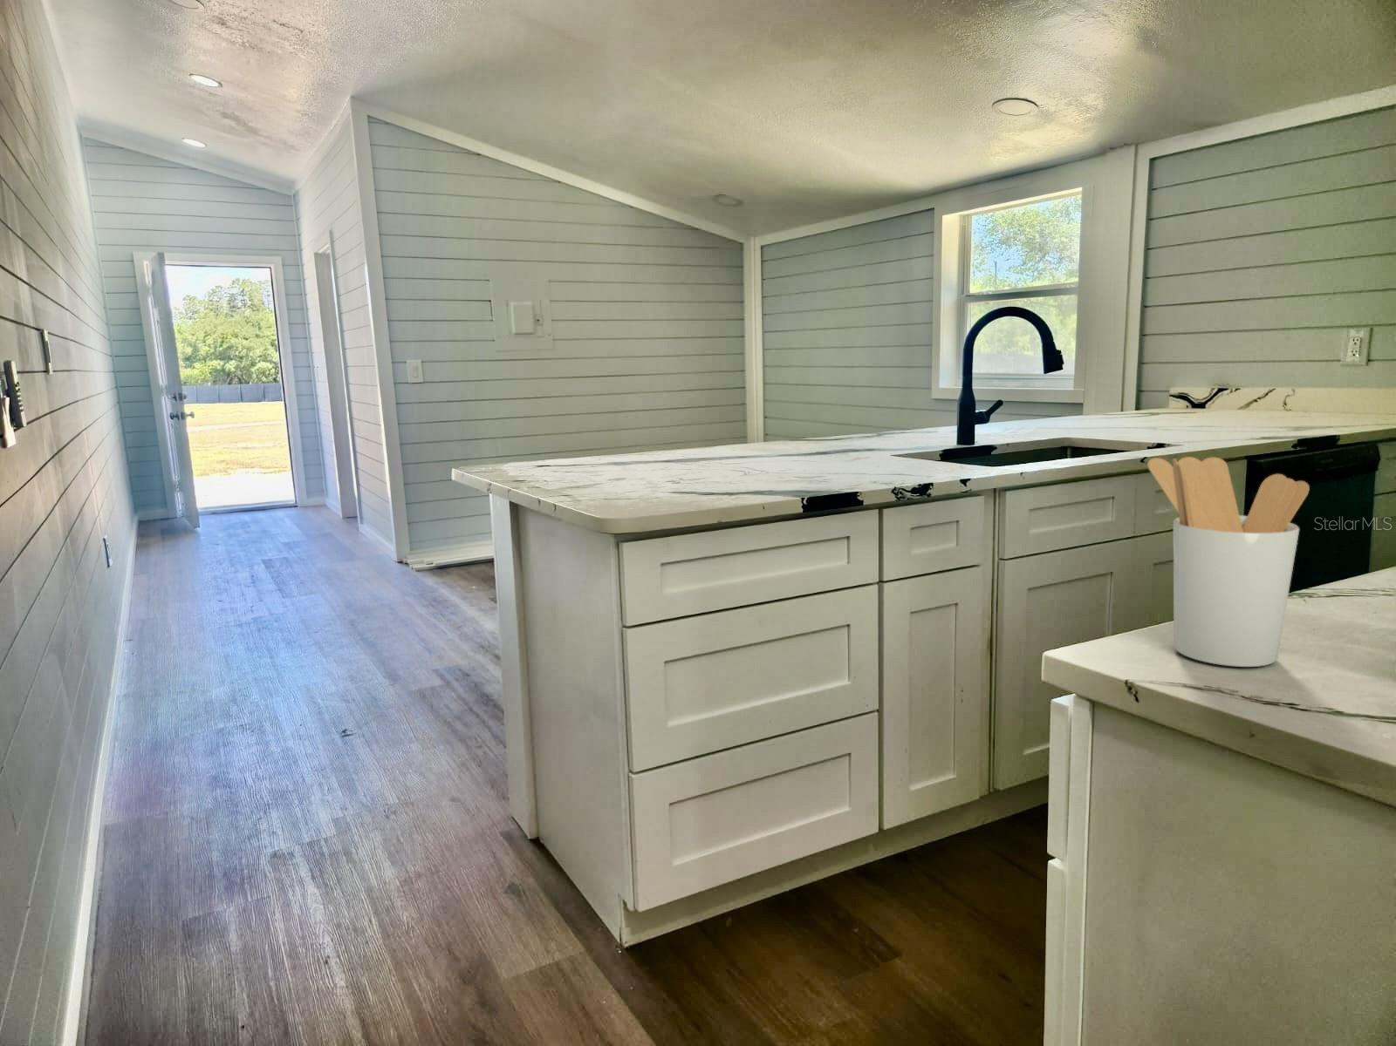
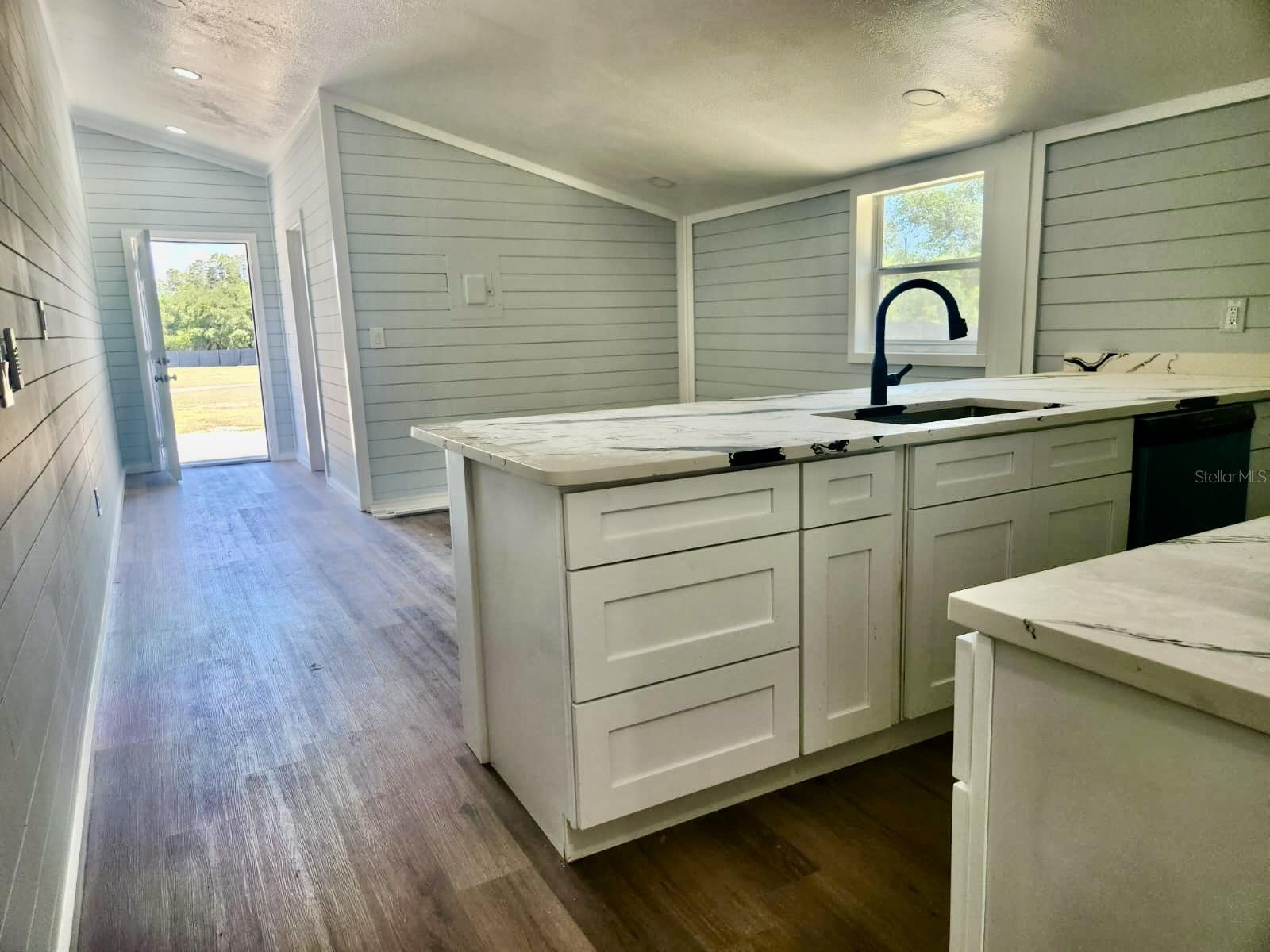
- utensil holder (1214, 550)
